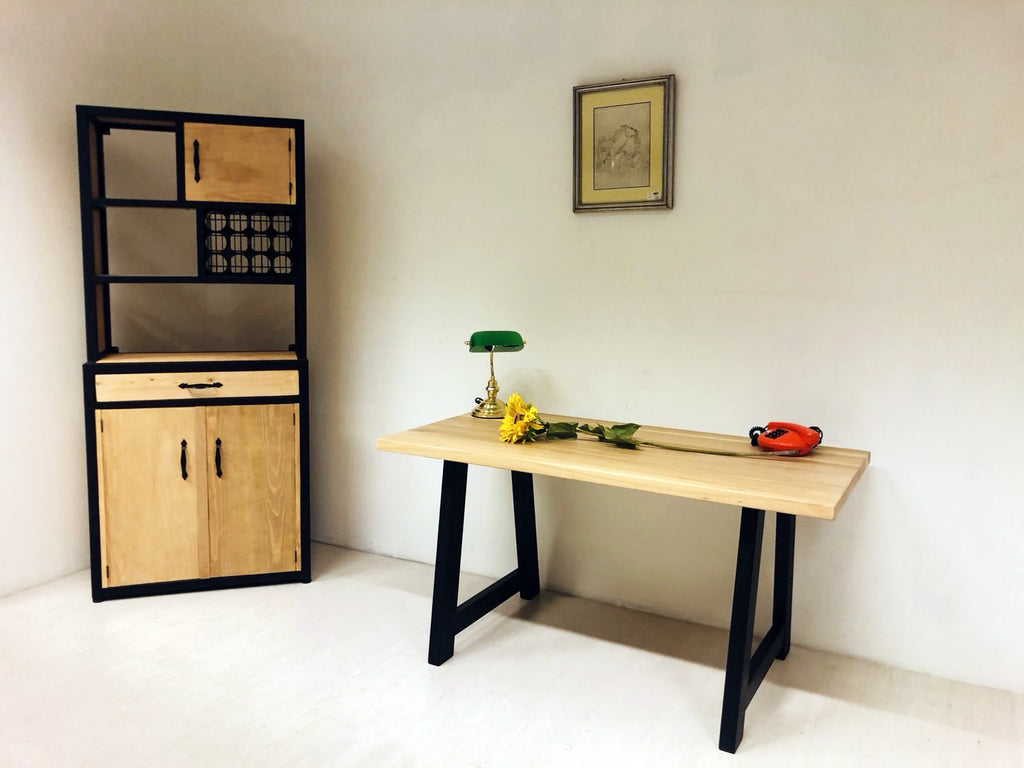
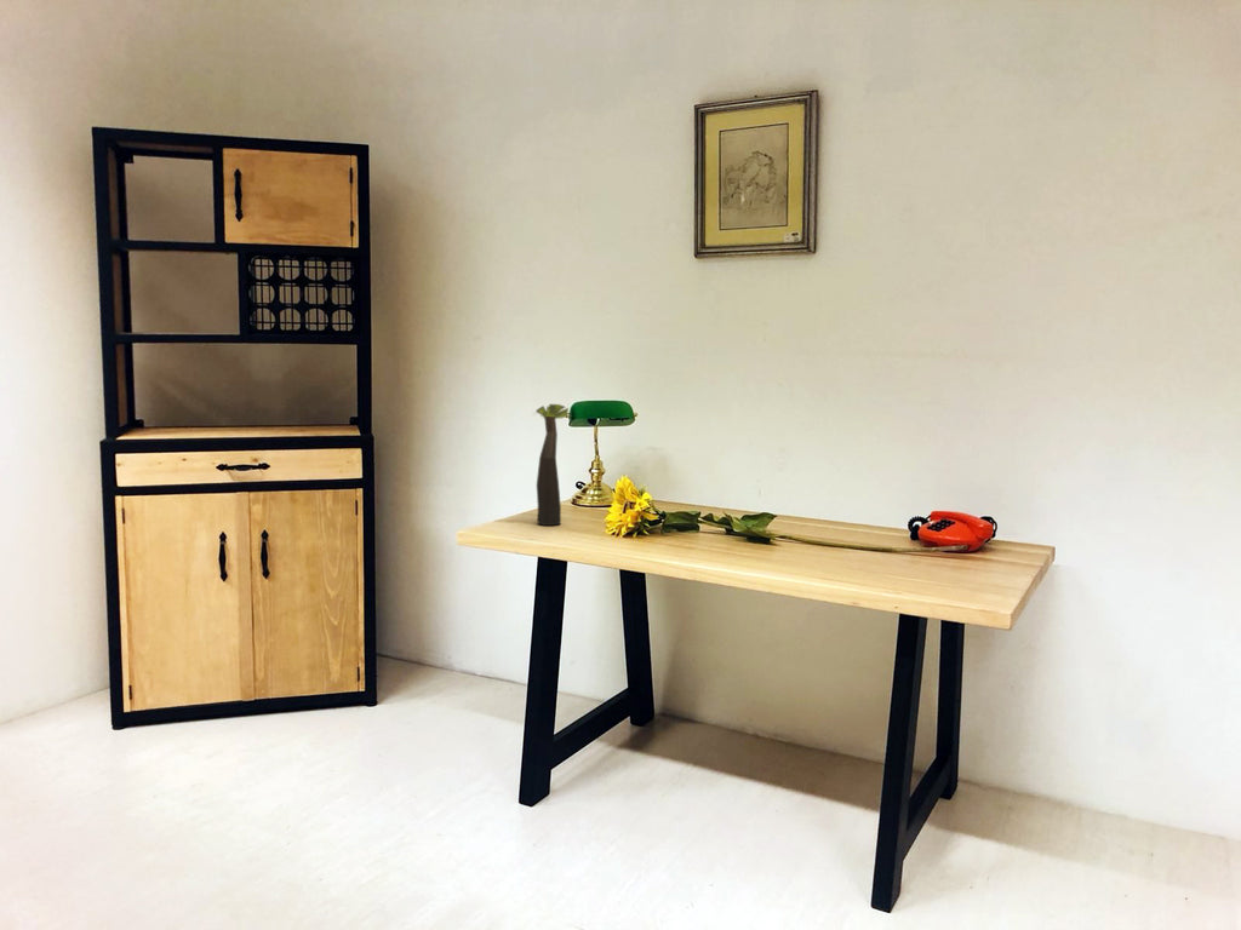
+ plant (549, 463)
